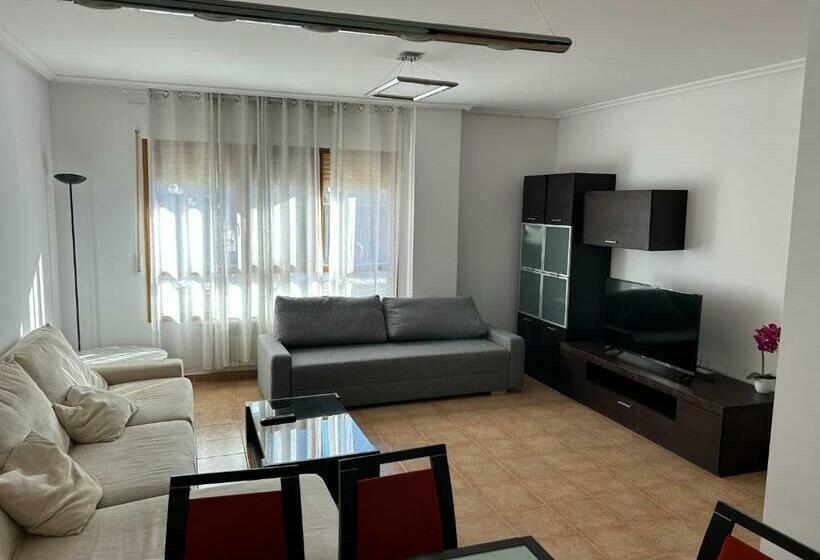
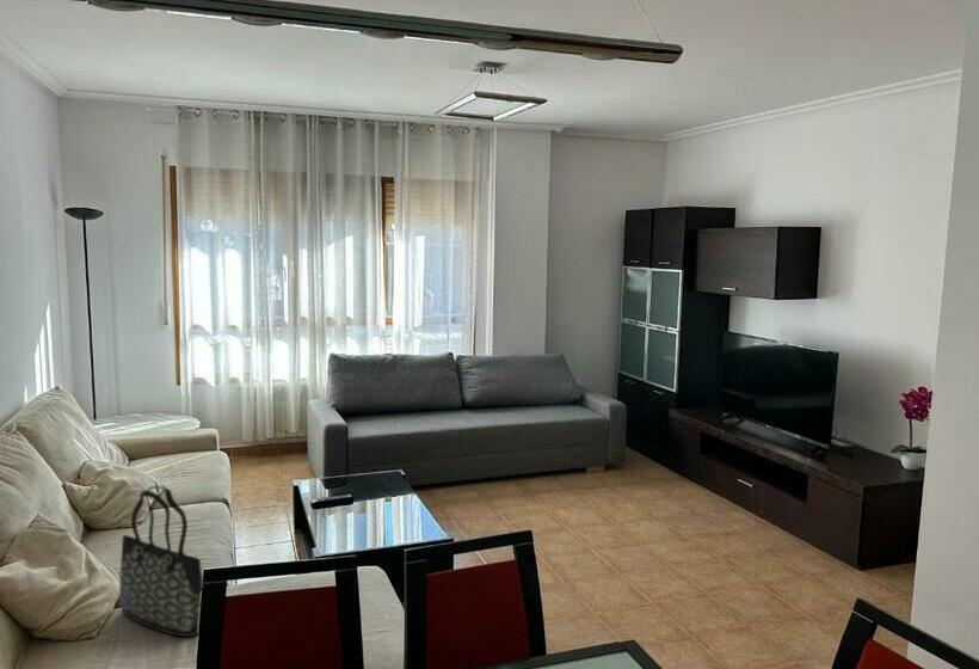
+ tote bag (158, 556)
